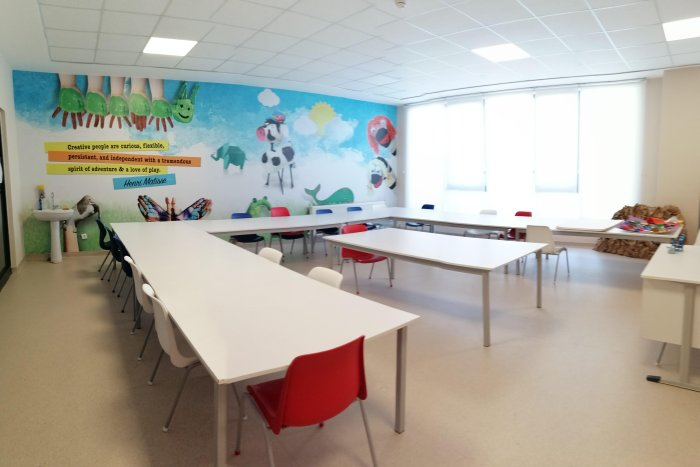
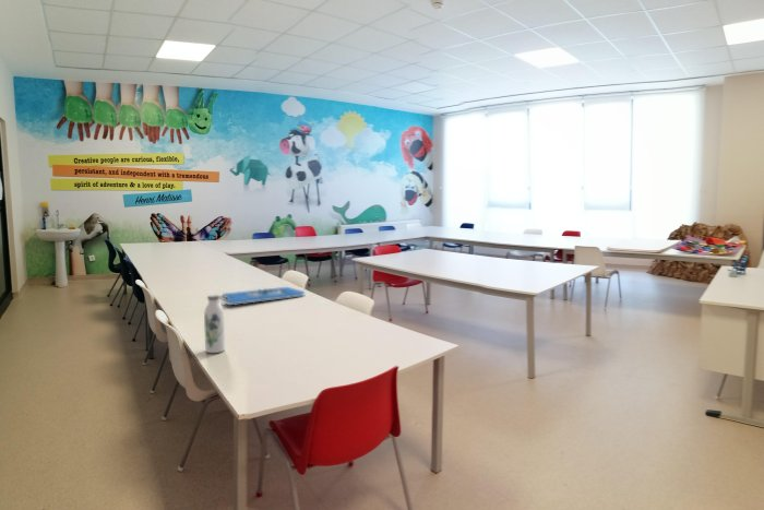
+ board game (261, 293)
+ water bottle (214, 322)
